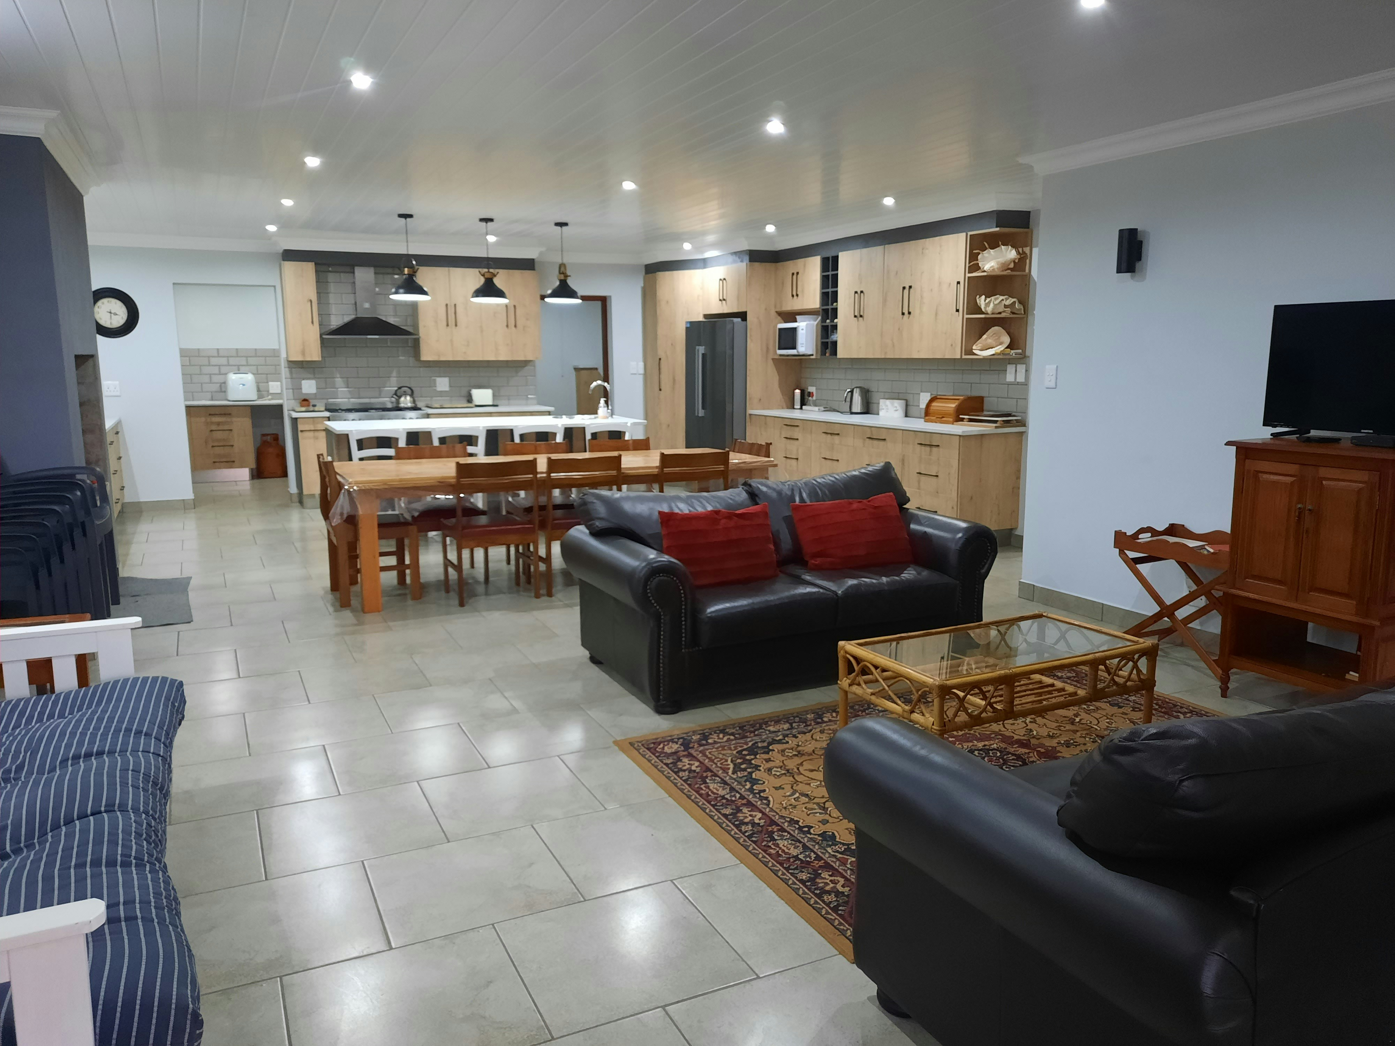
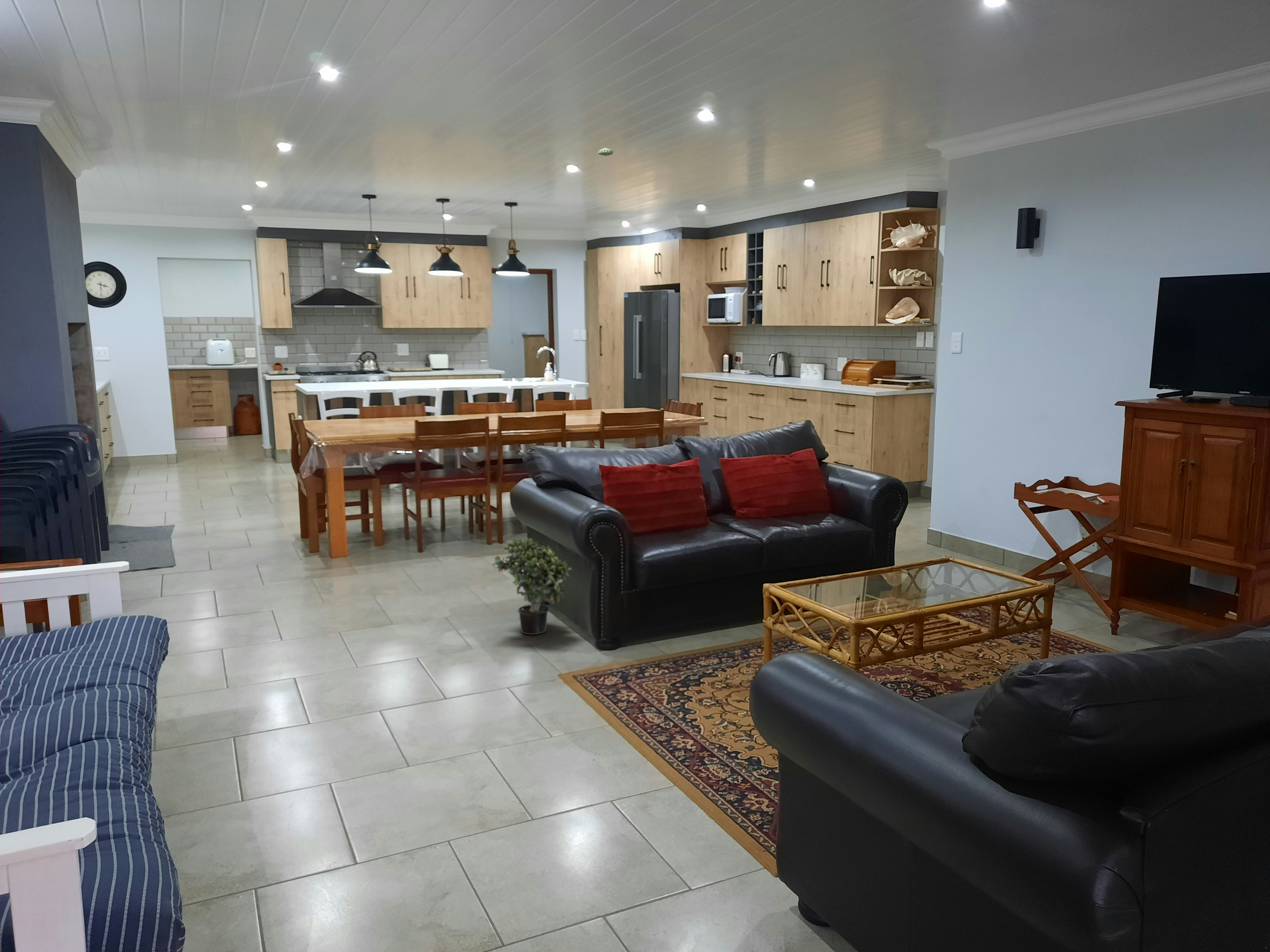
+ potted plant (528, 586)
+ smoke detector (605, 152)
